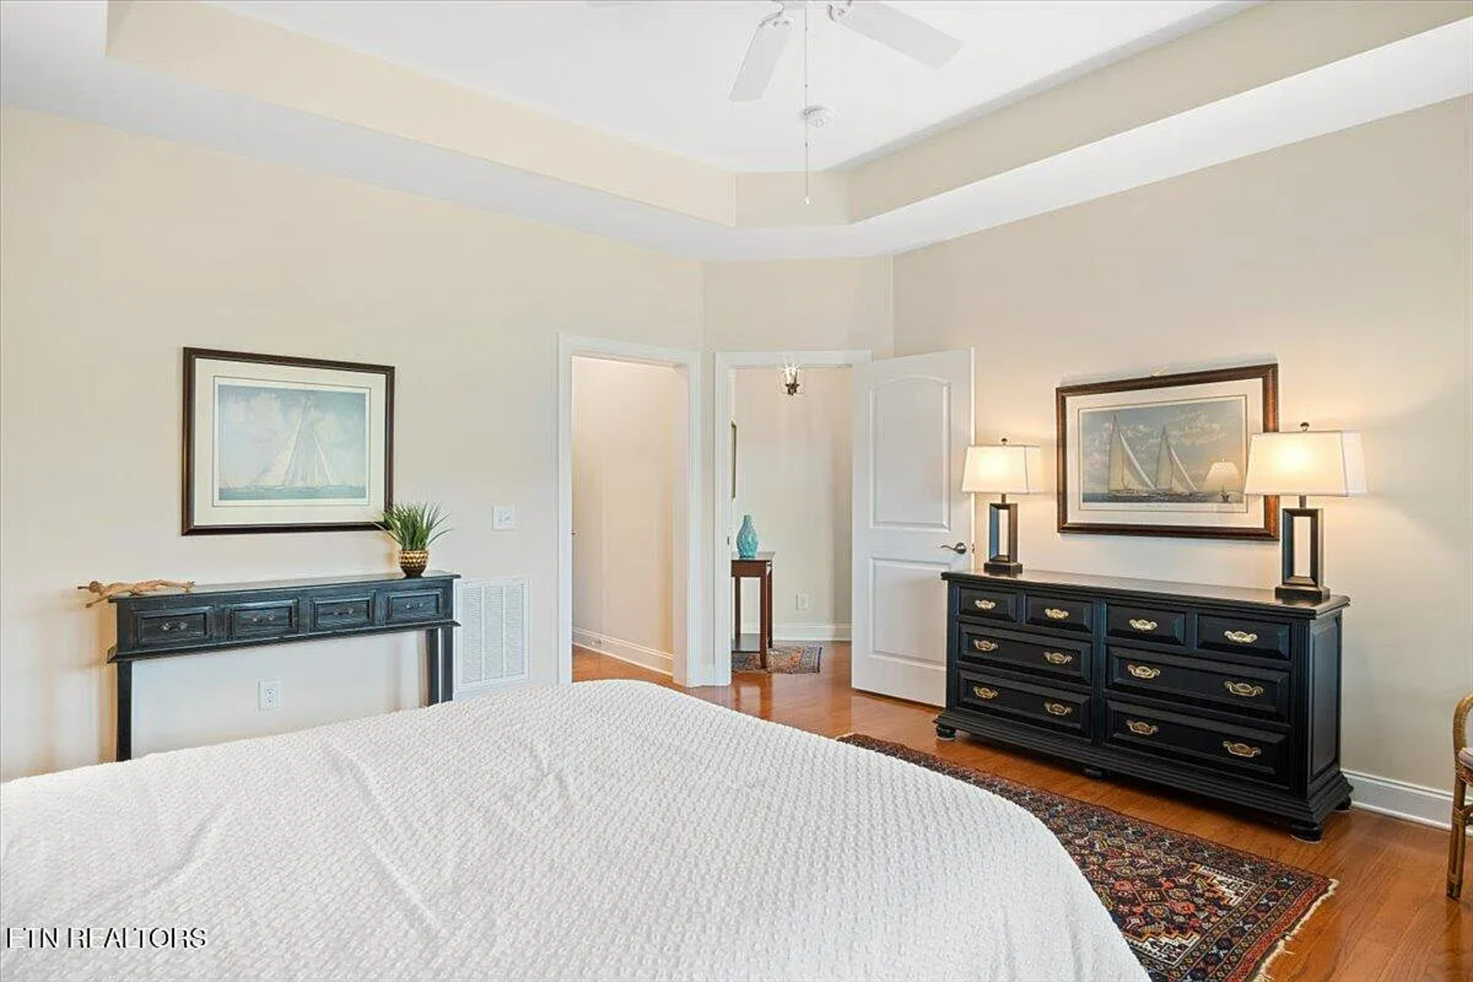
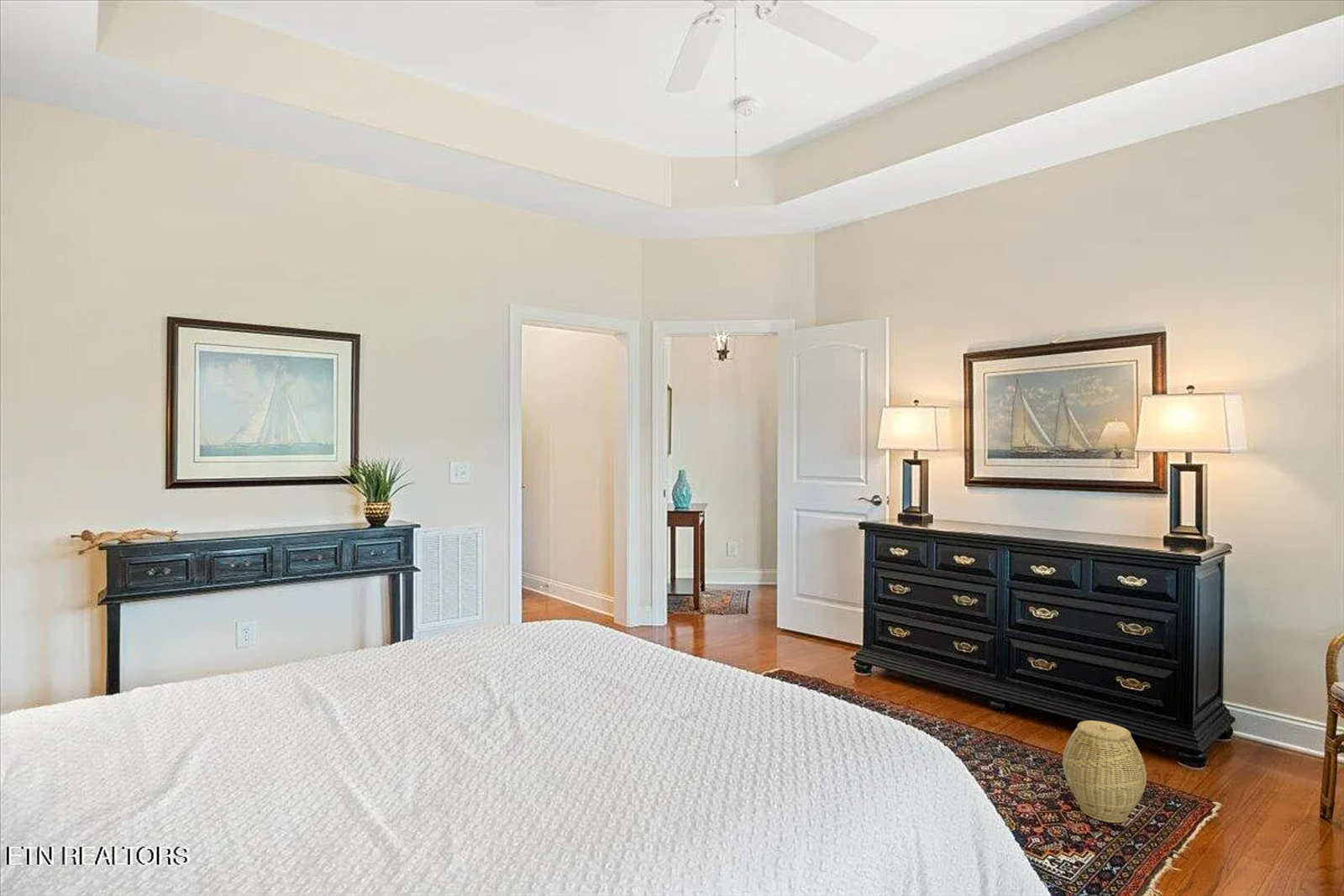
+ woven basket (1103, 768)
